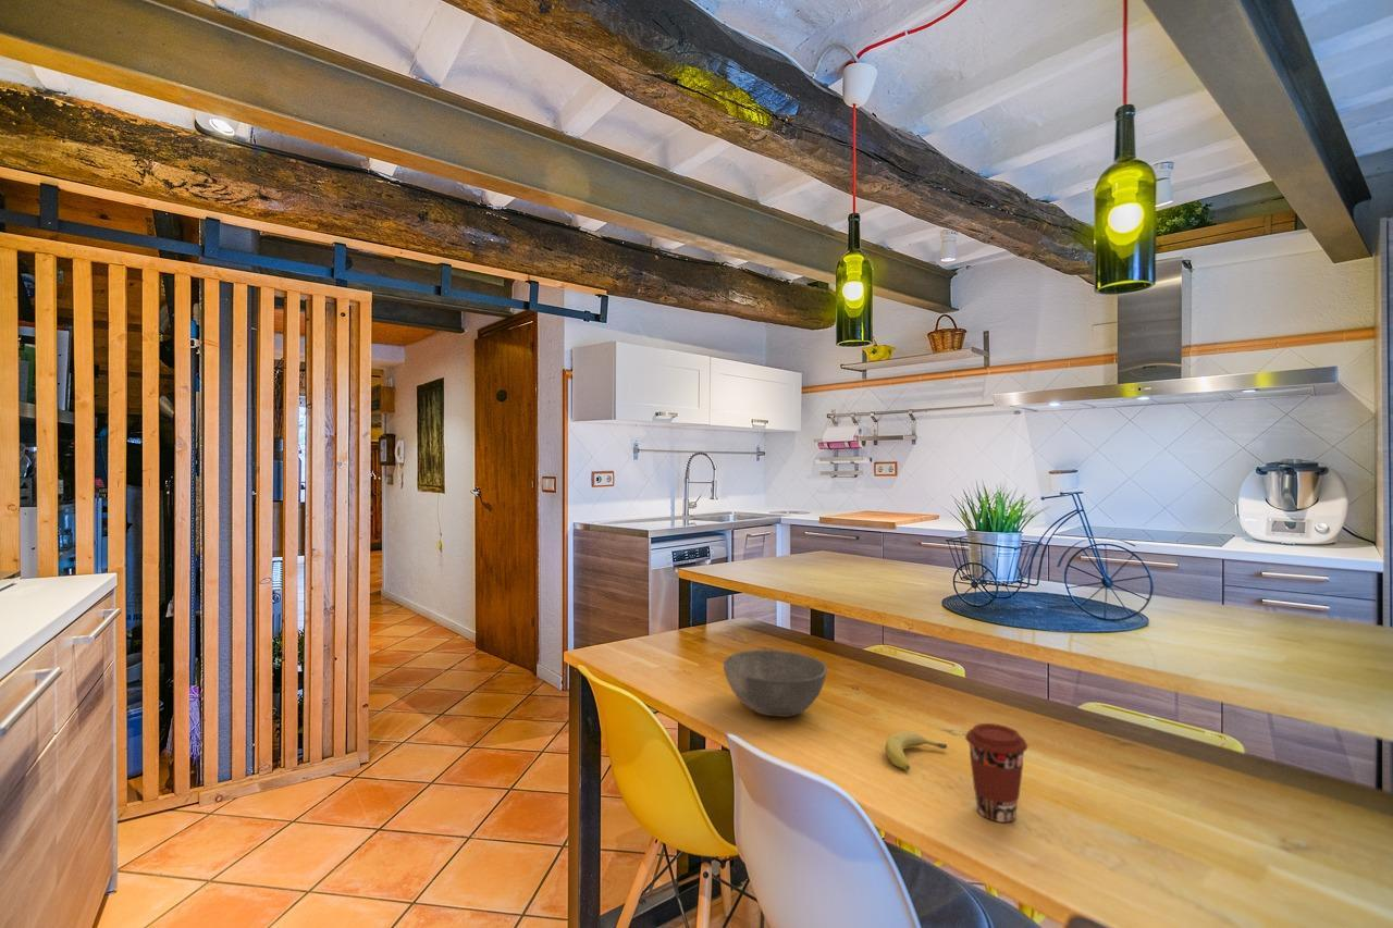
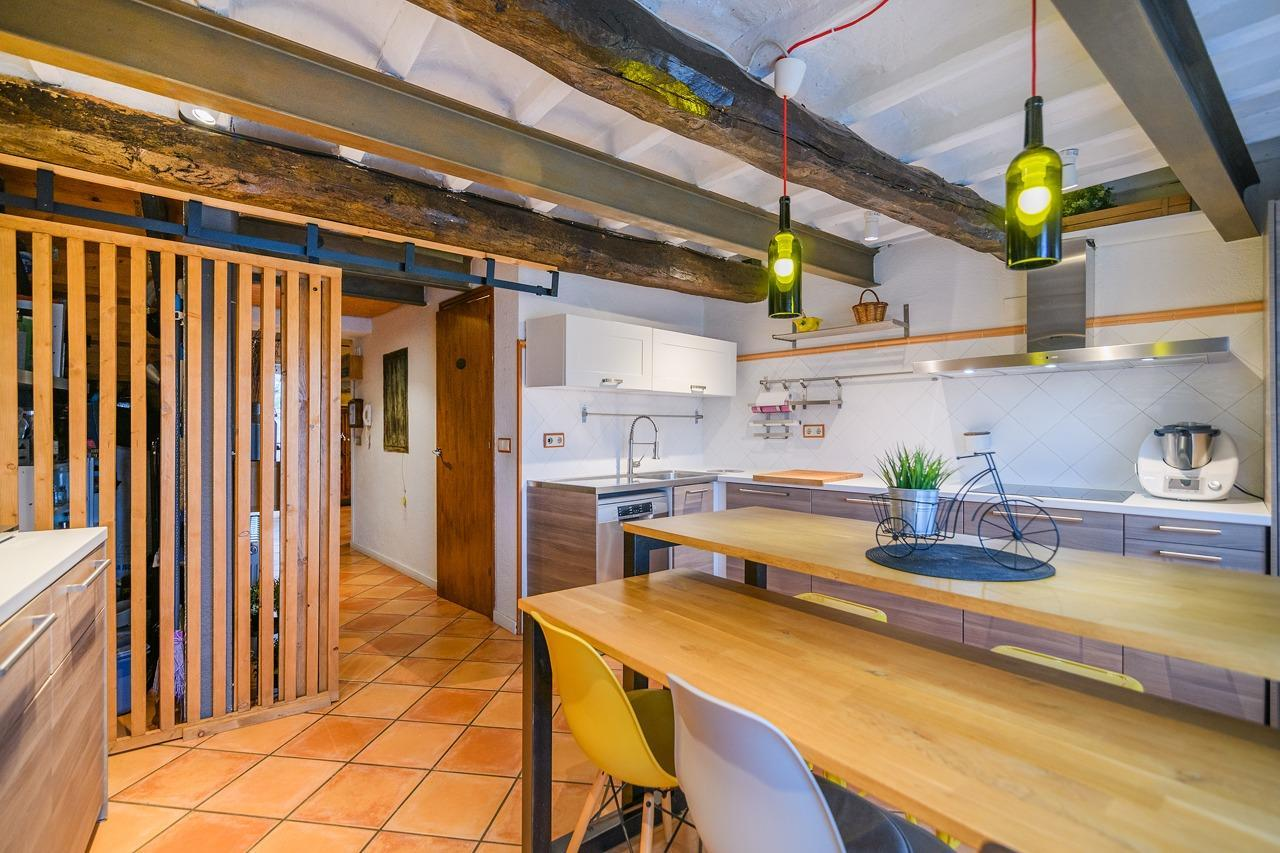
- fruit (910, 745)
- bowl (774, 686)
- coffee cup (996, 771)
